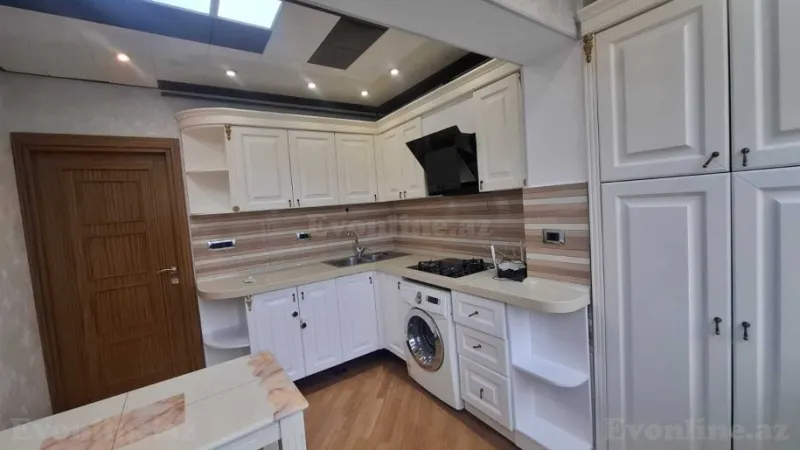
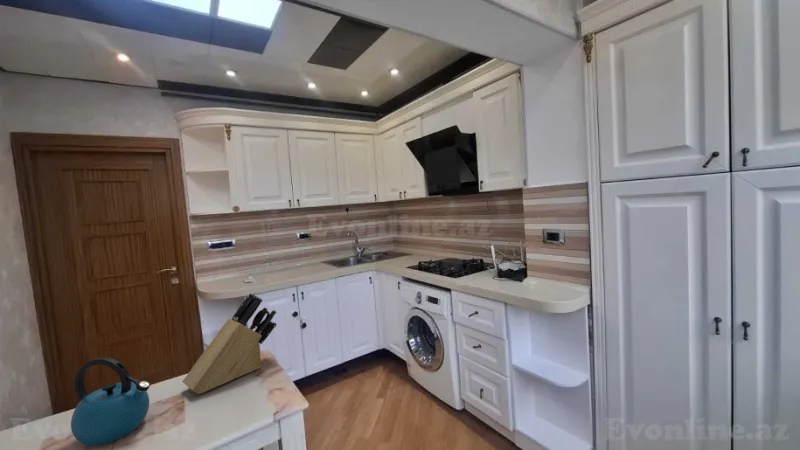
+ knife block (232, 336)
+ kettle (113, 394)
